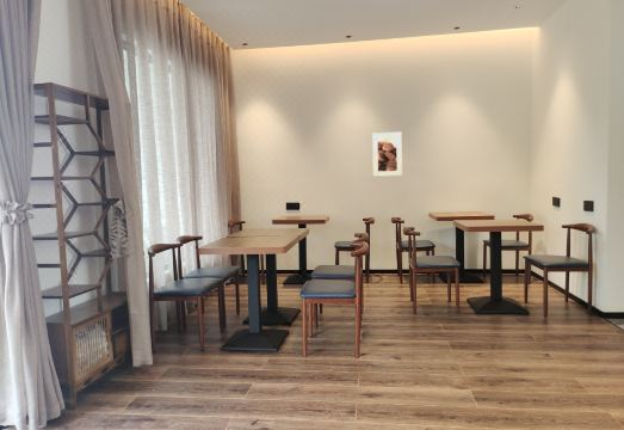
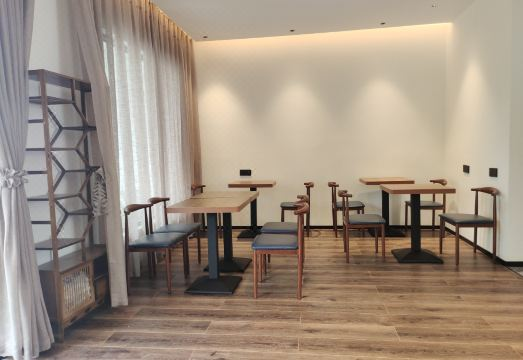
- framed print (387, 154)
